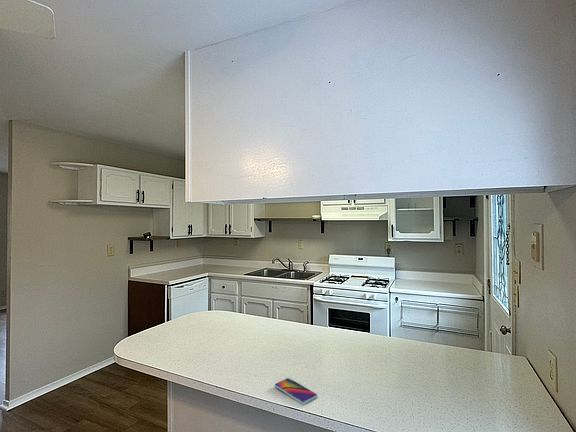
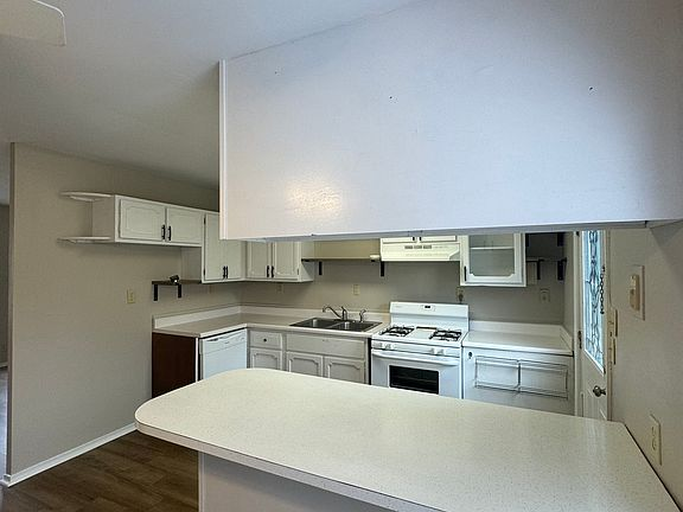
- smartphone (295, 390)
